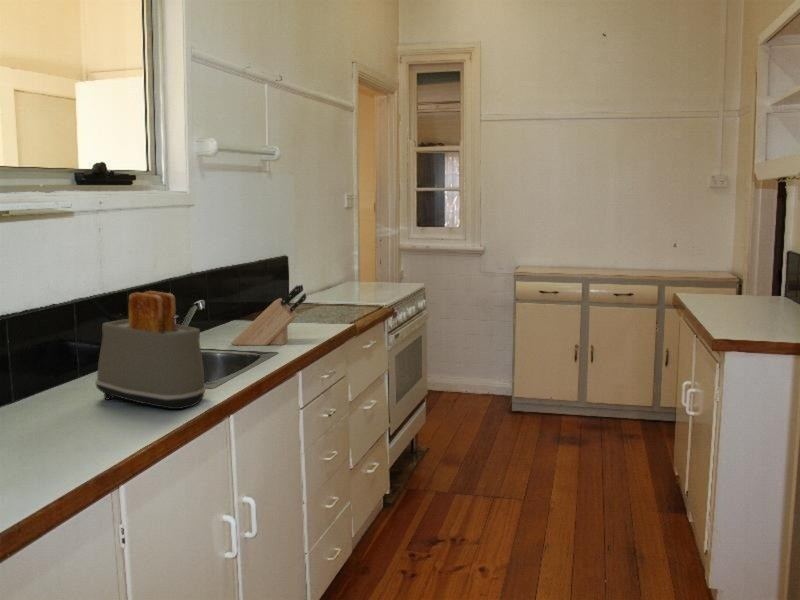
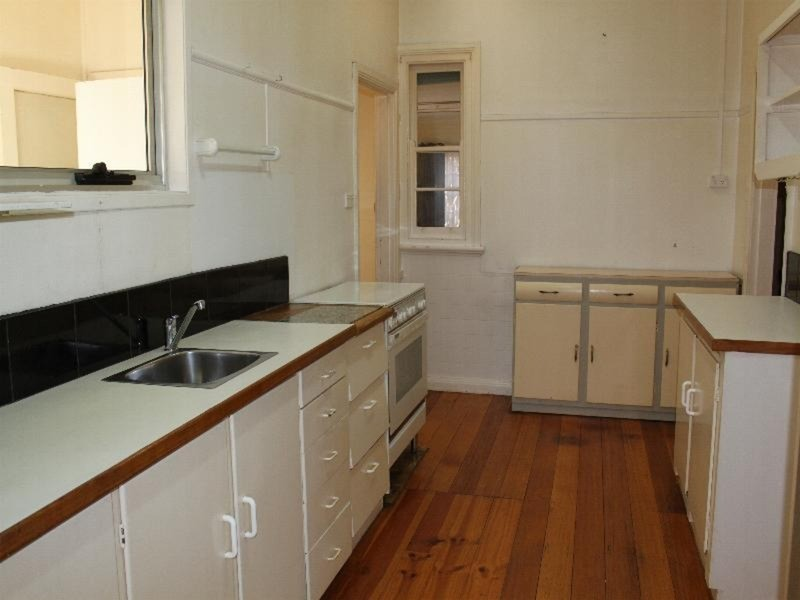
- toaster (149, 346)
- knife block (269, 313)
